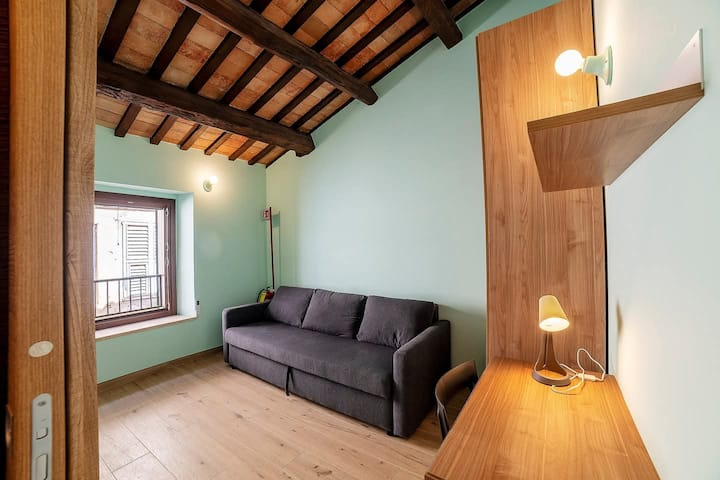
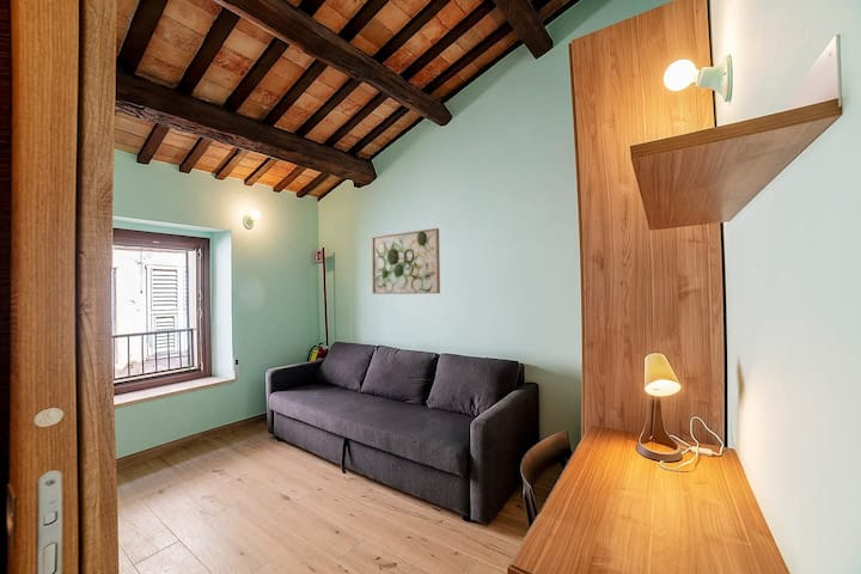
+ wall art (403, 263)
